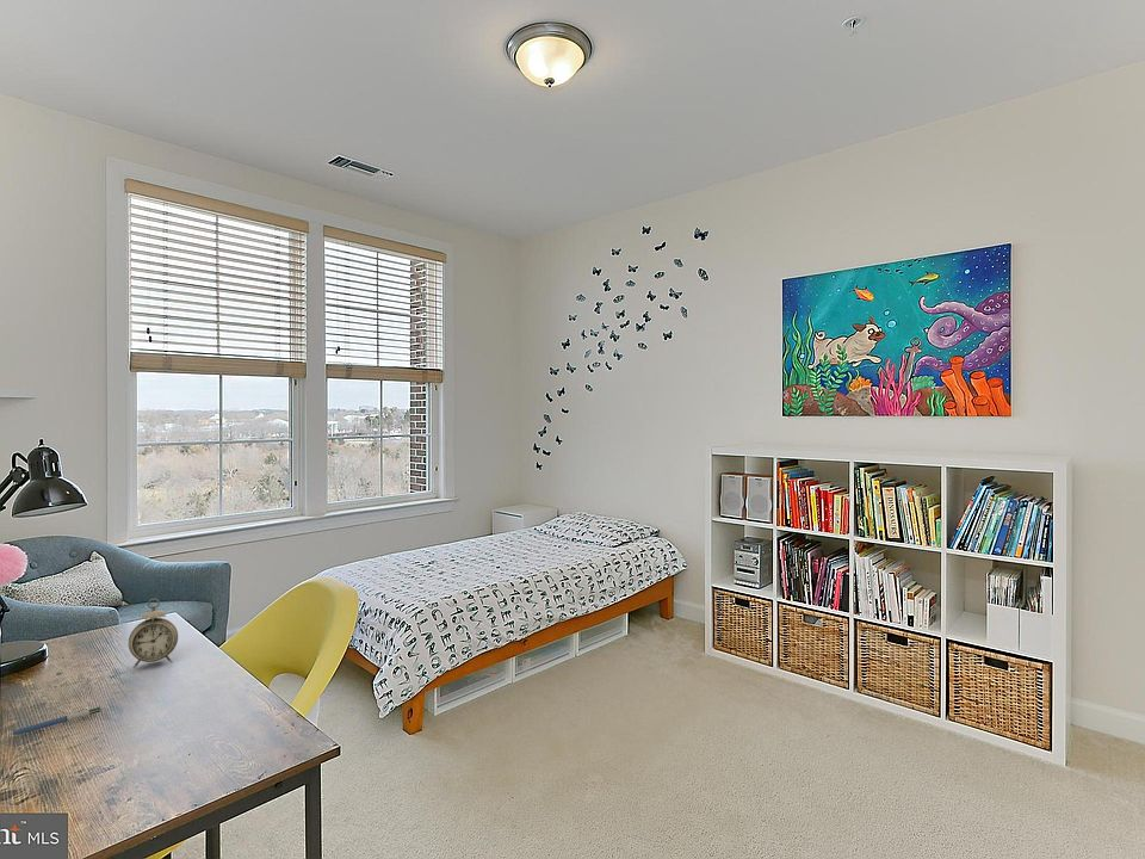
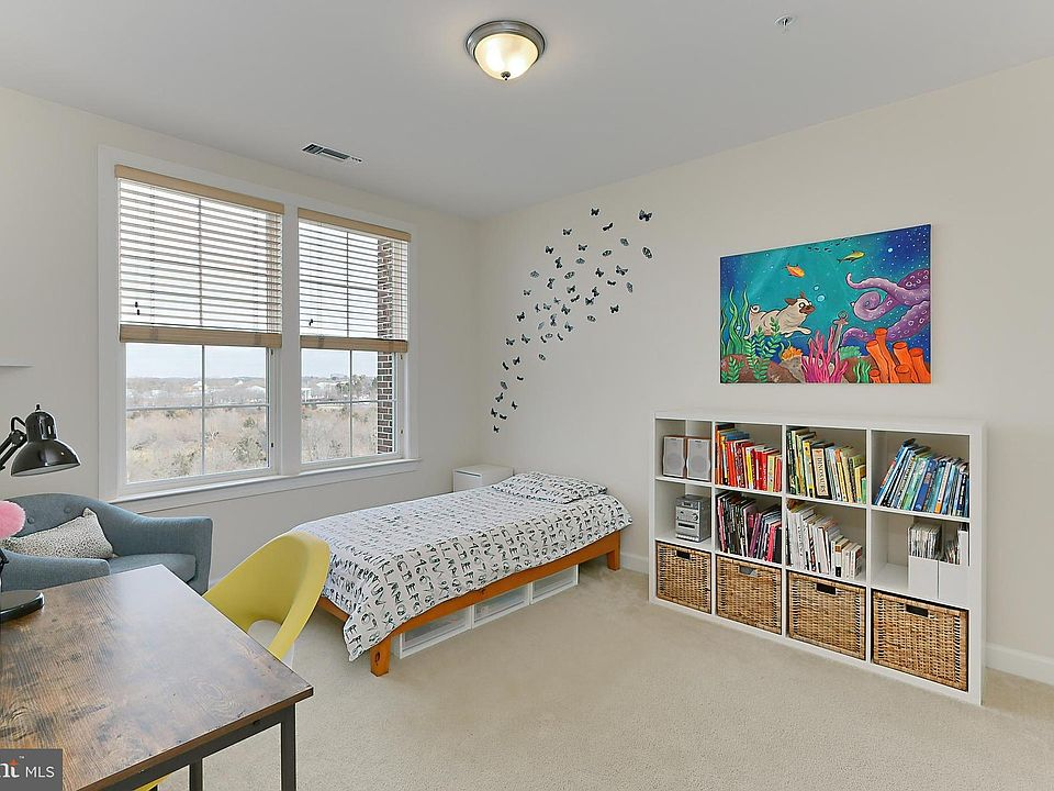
- alarm clock (153, 631)
- pen (58, 719)
